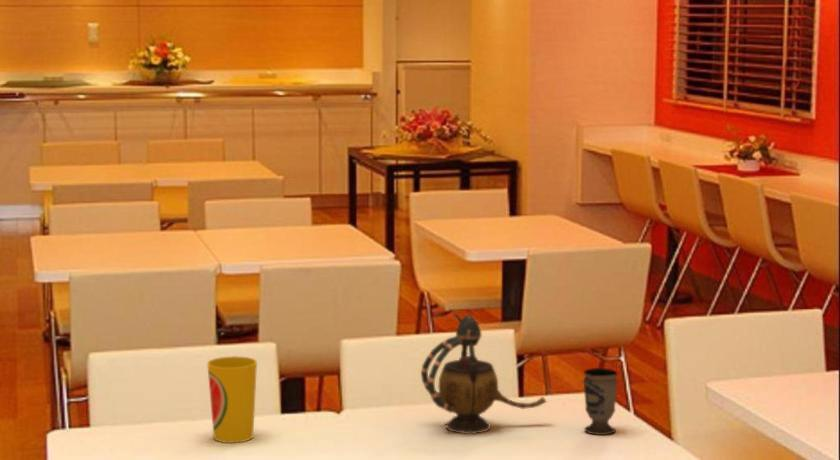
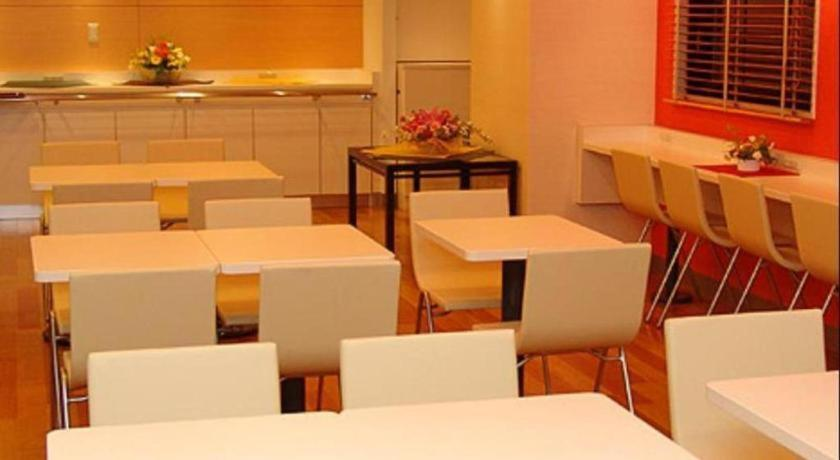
- teapot (485, 370)
- cup (232, 399)
- cup (600, 401)
